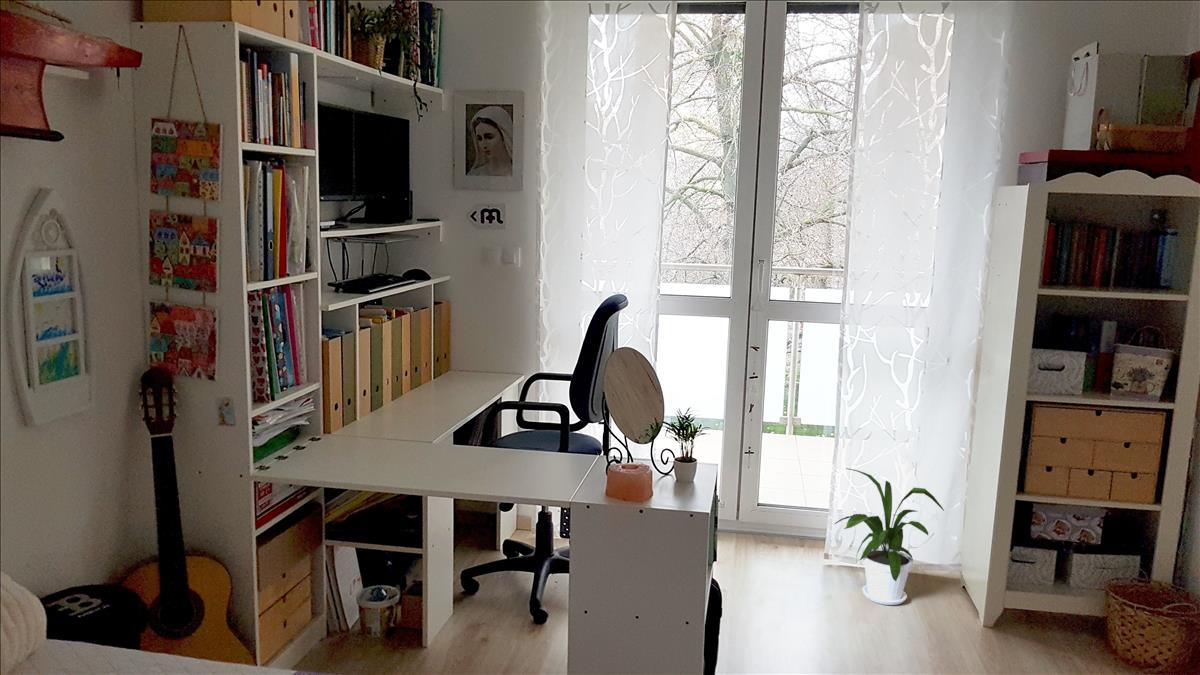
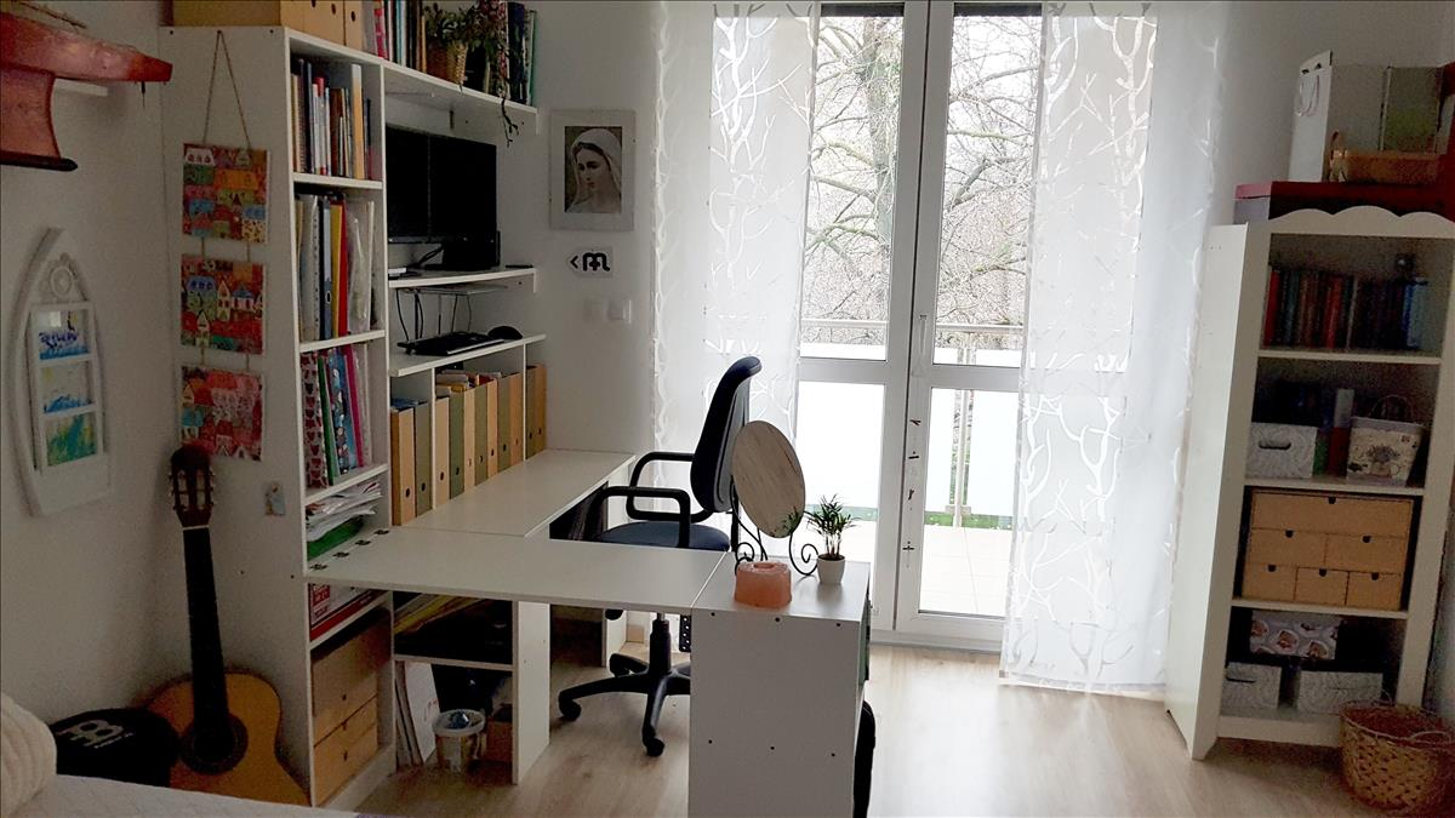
- house plant (885, 535)
